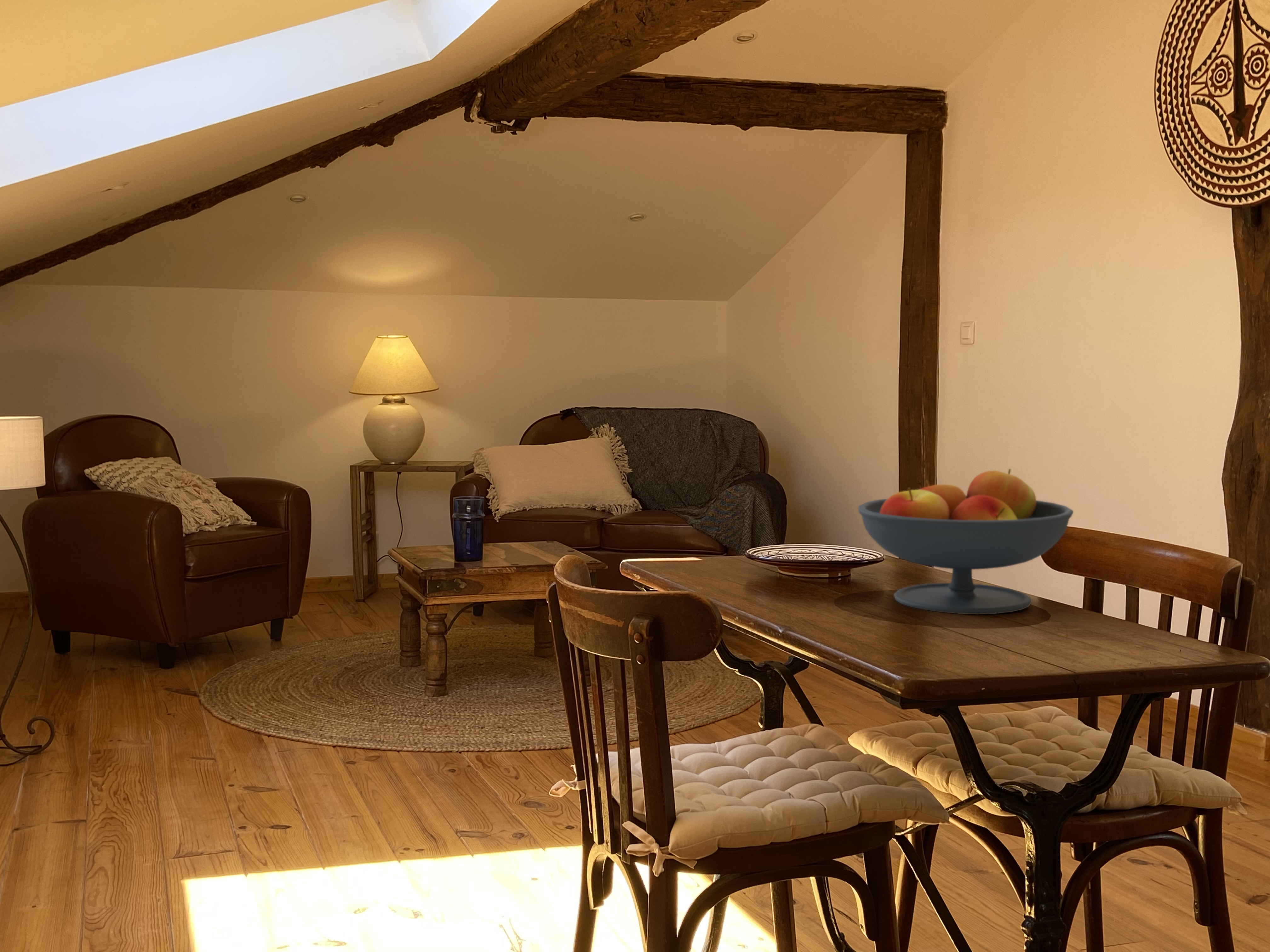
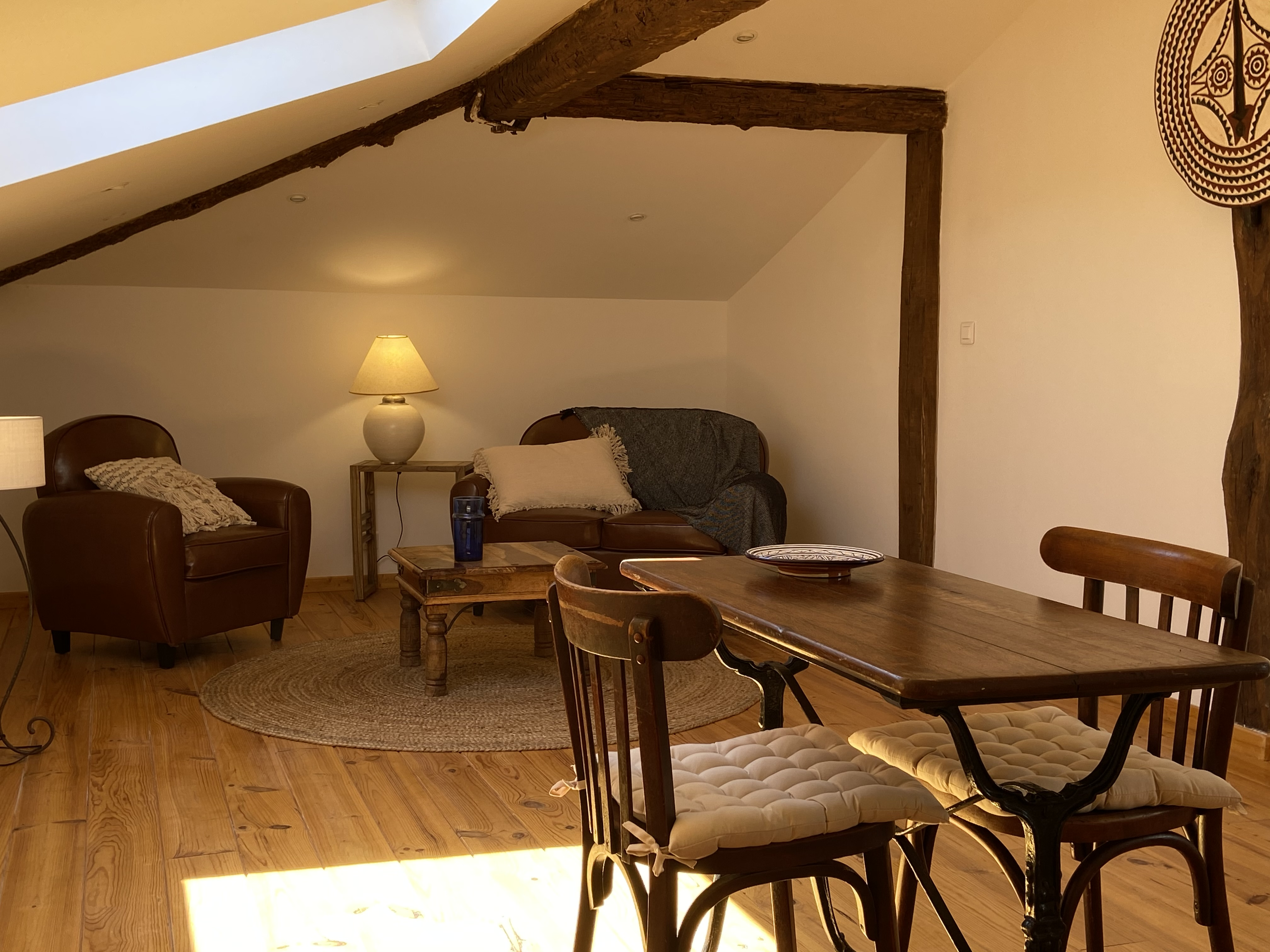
- fruit bowl (962, 538)
